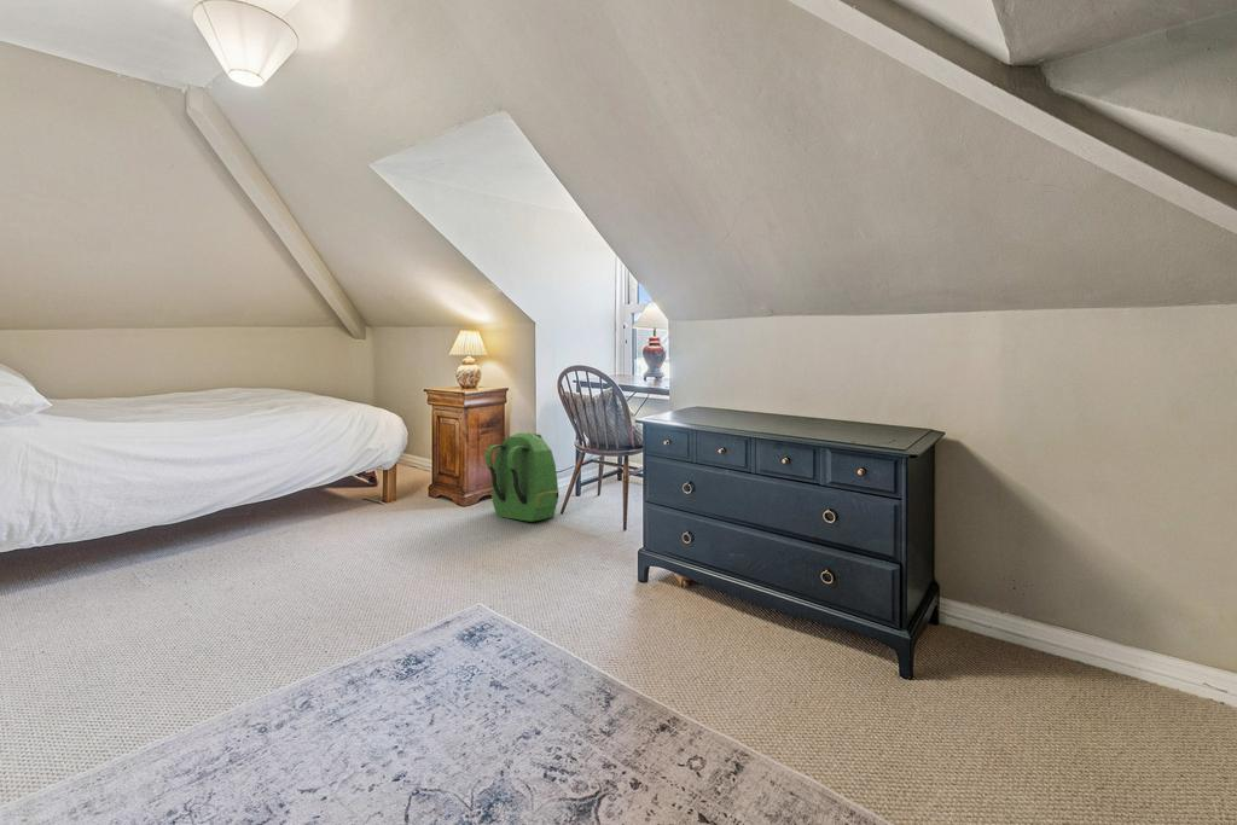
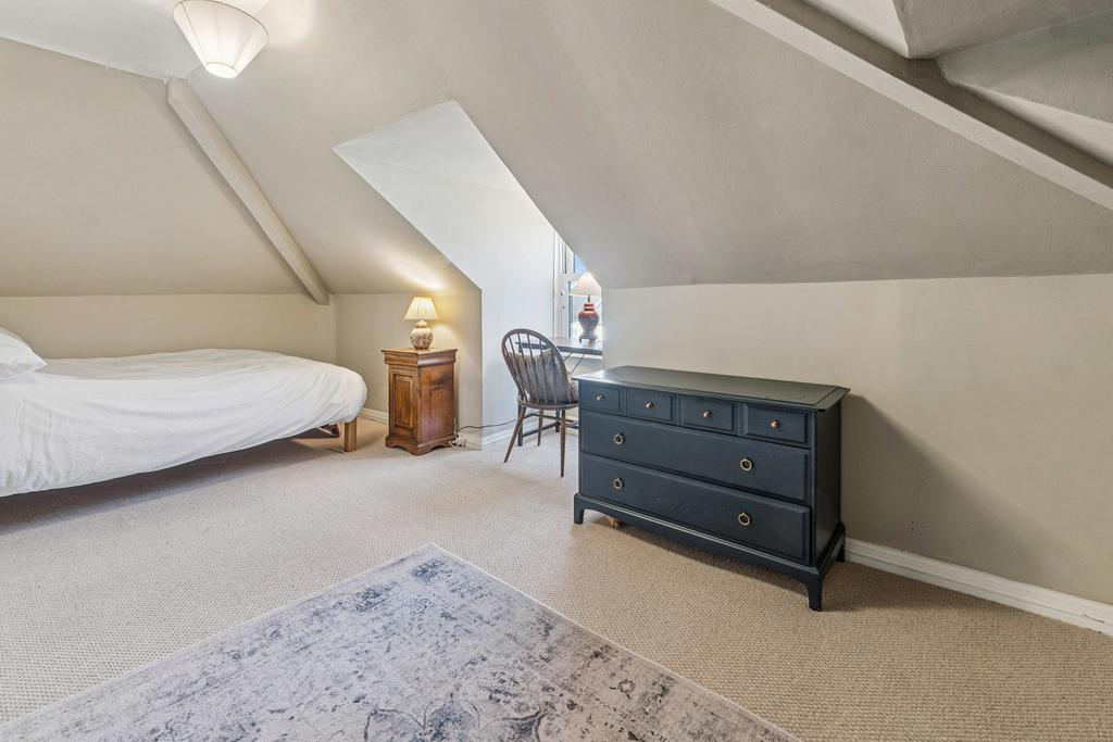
- backpack (521, 475)
